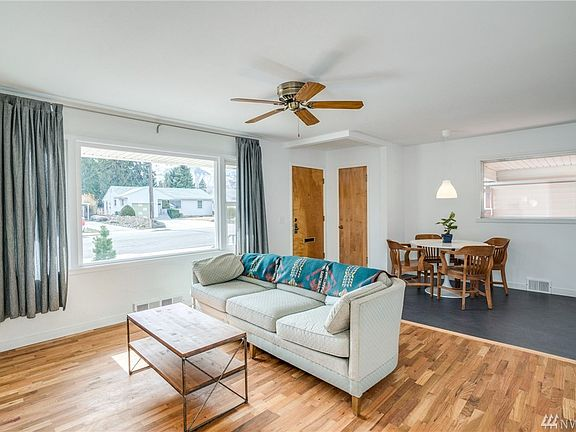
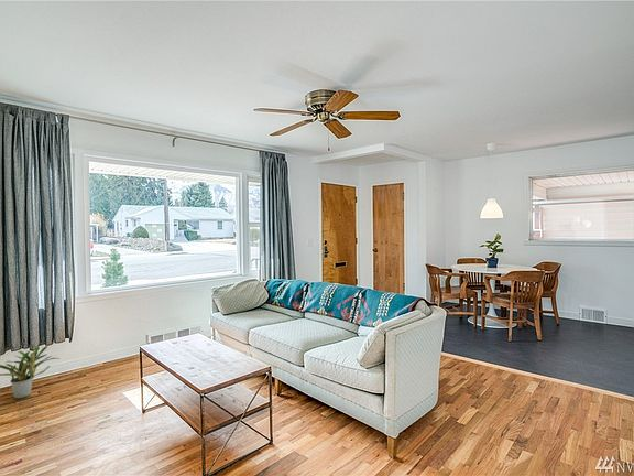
+ potted plant (25, 371)
